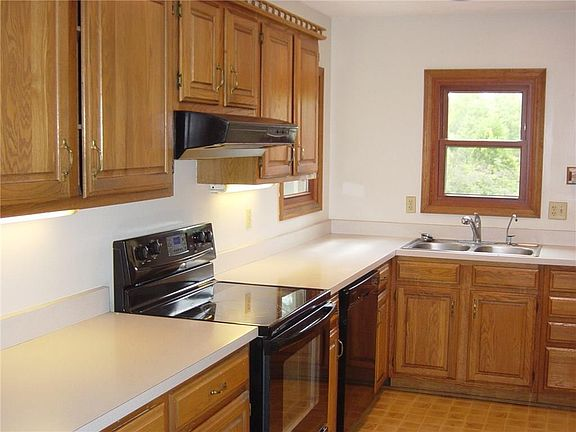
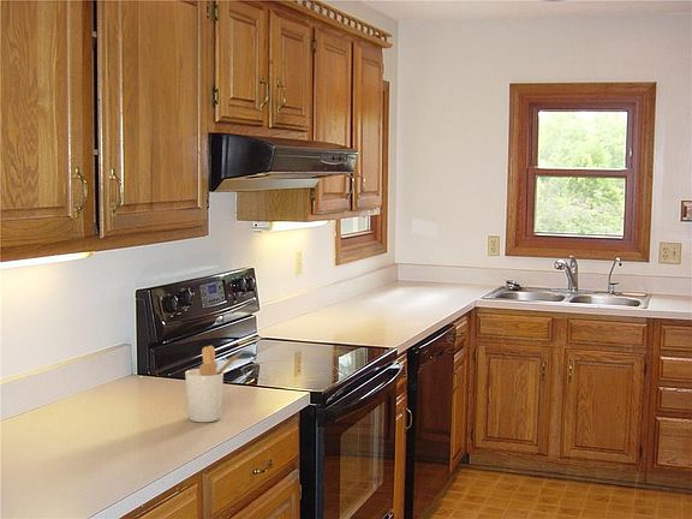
+ utensil holder (214, 383)
